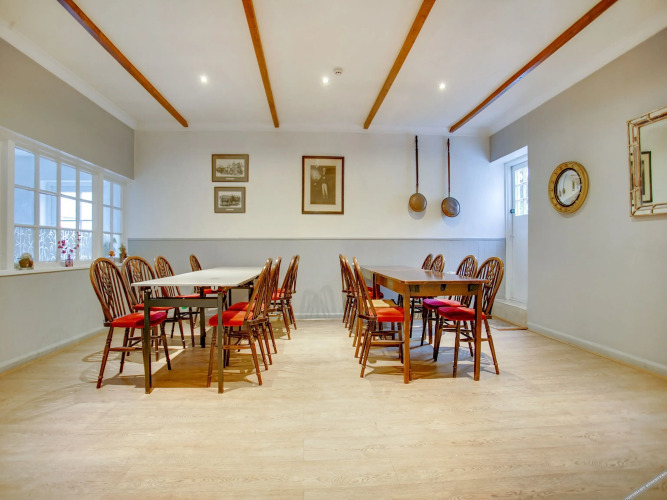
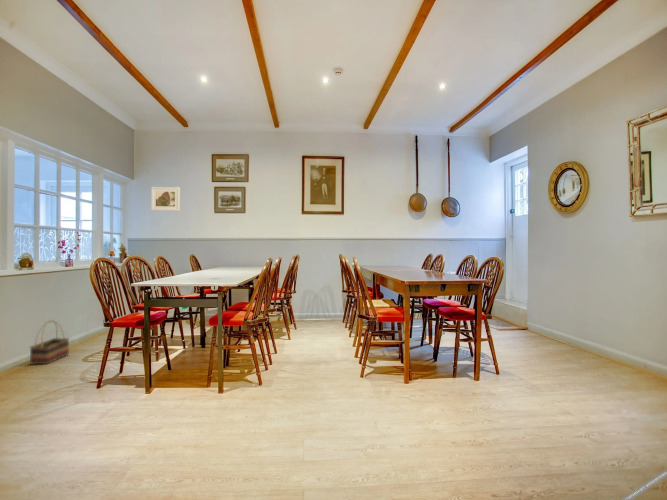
+ basket (50, 339)
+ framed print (165, 199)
